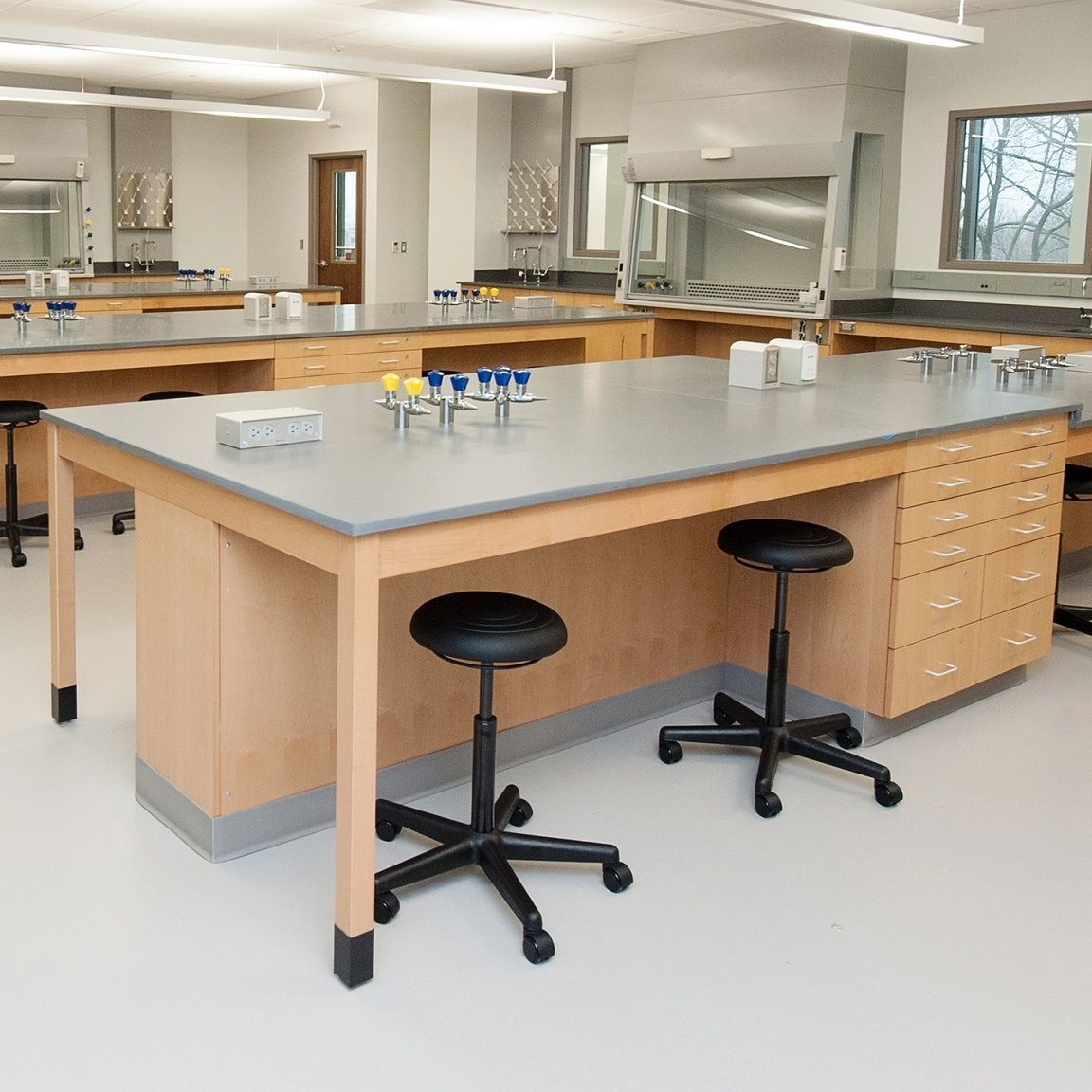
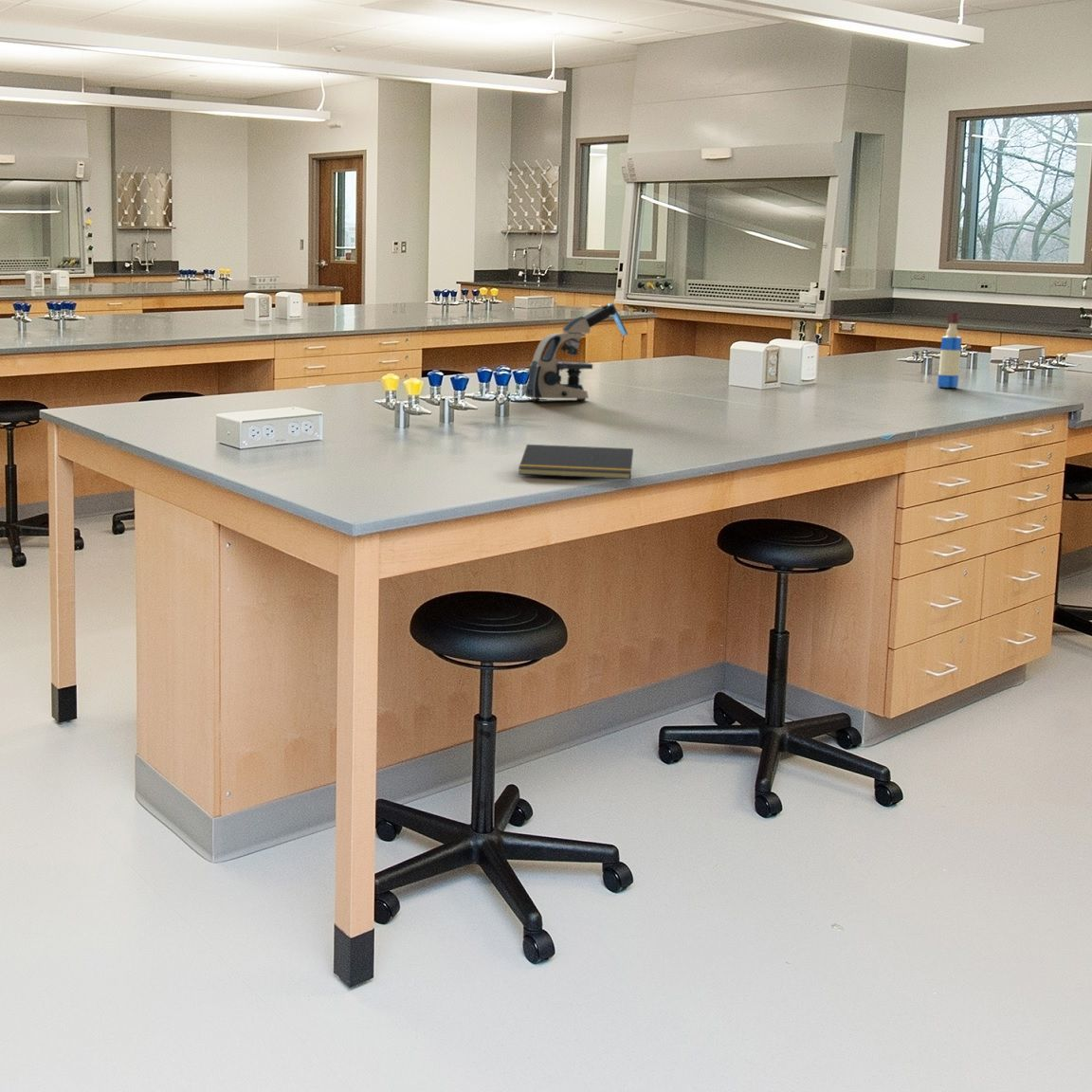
+ microscope (576, 351)
+ notepad (576, 461)
+ tequila bottle (950, 350)
